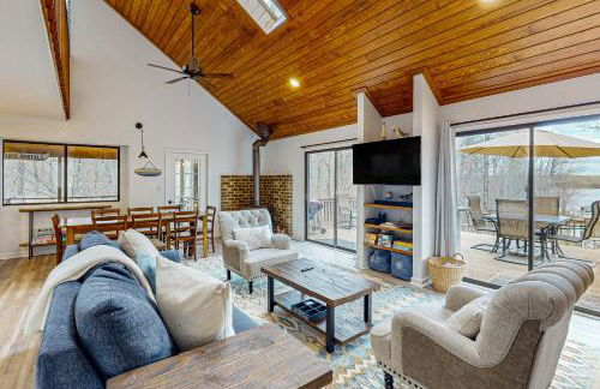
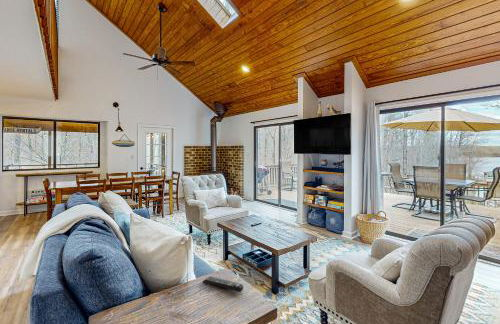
+ remote control (222, 283)
